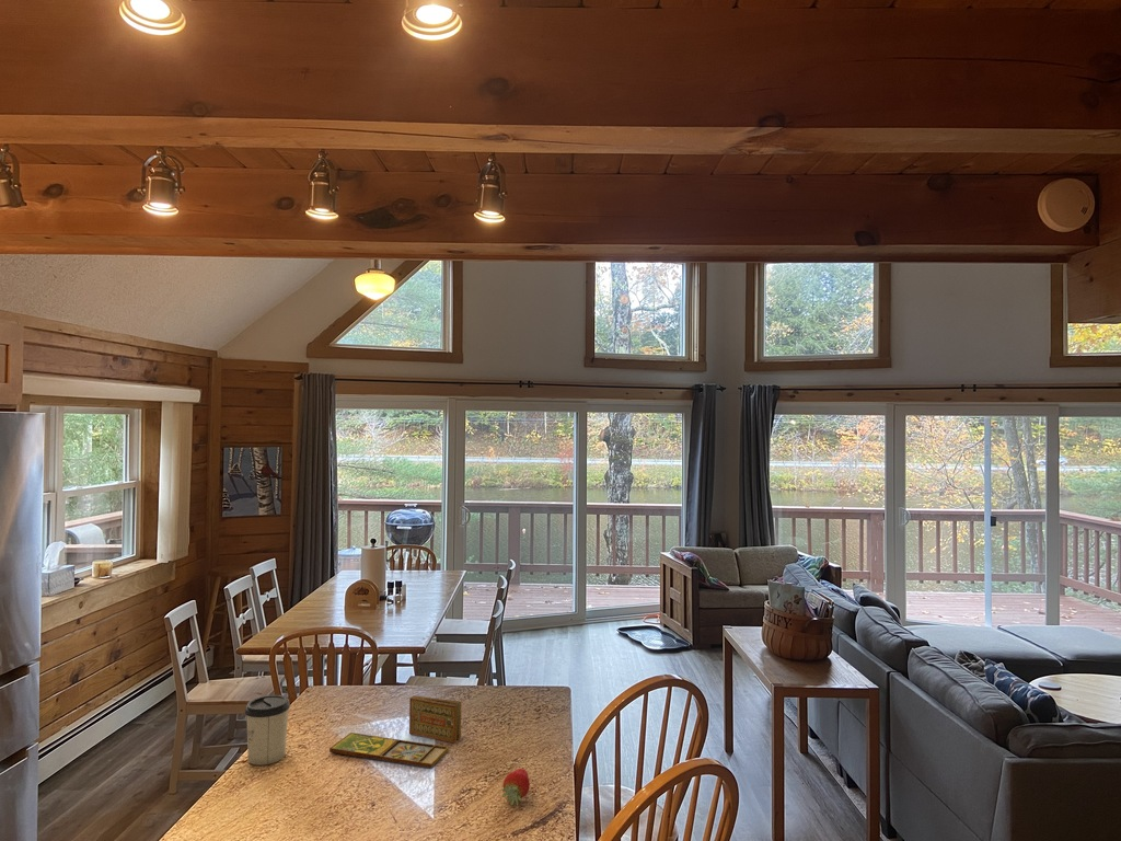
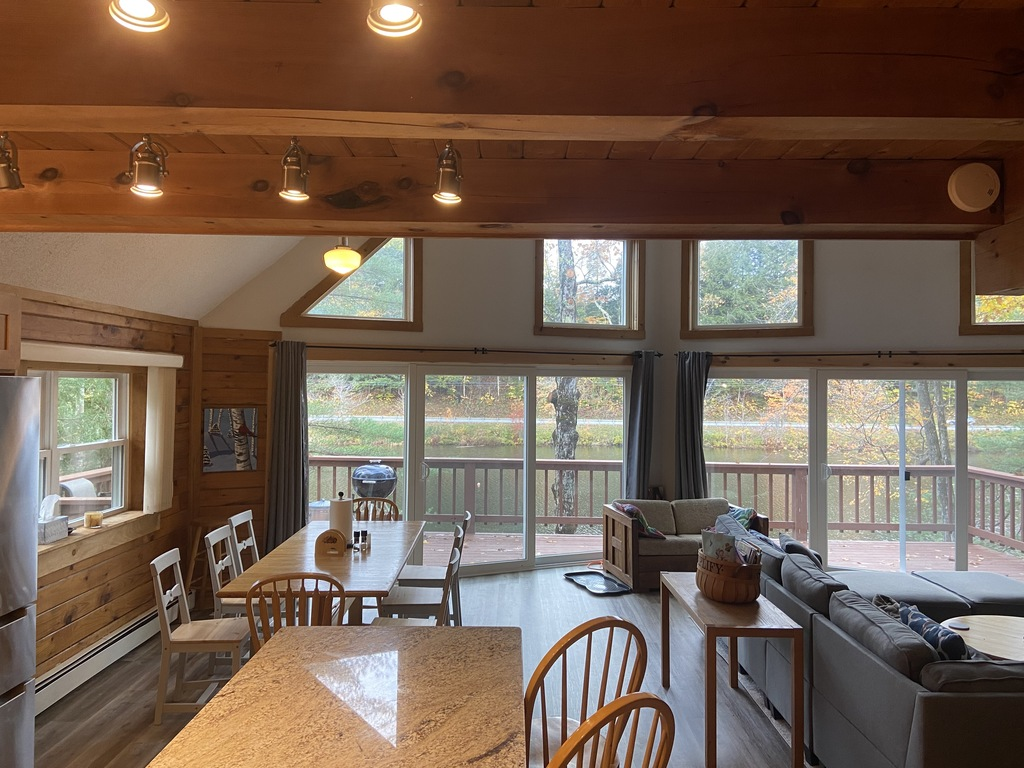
- cup (267, 729)
- board game (409, 726)
- fruit (517, 784)
